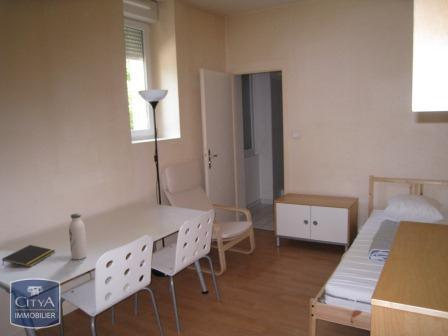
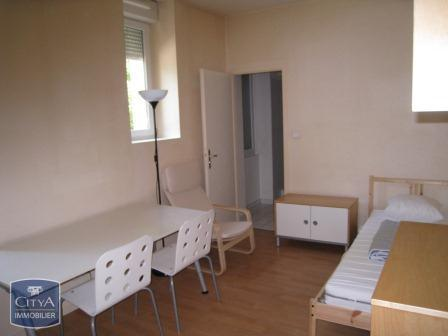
- notepad (30, 255)
- water bottle (77, 235)
